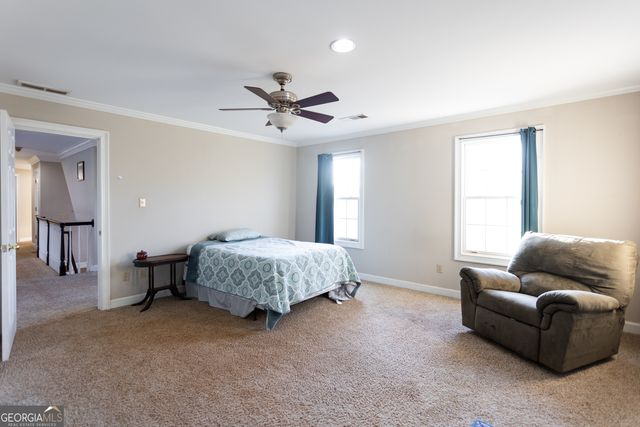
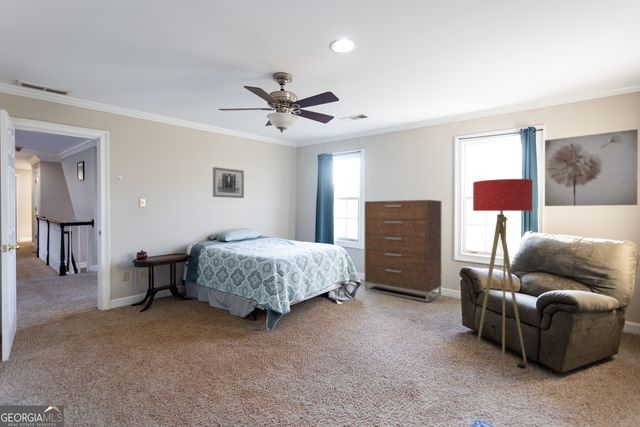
+ wall art (587, 170)
+ floor lamp (500, 274)
+ dresser (401, 246)
+ wall art (228, 183)
